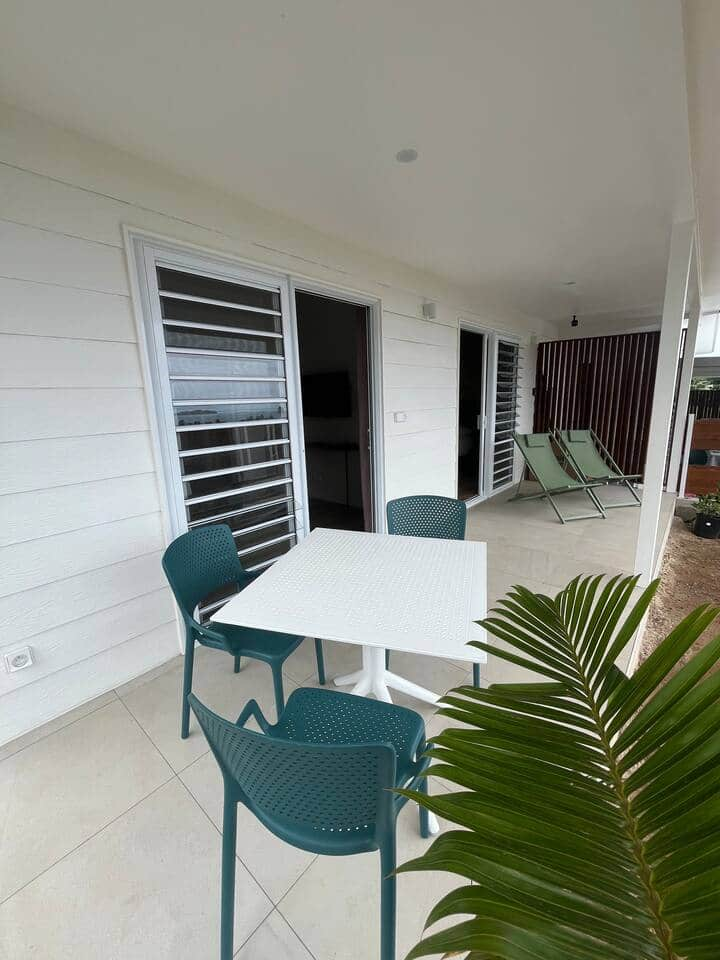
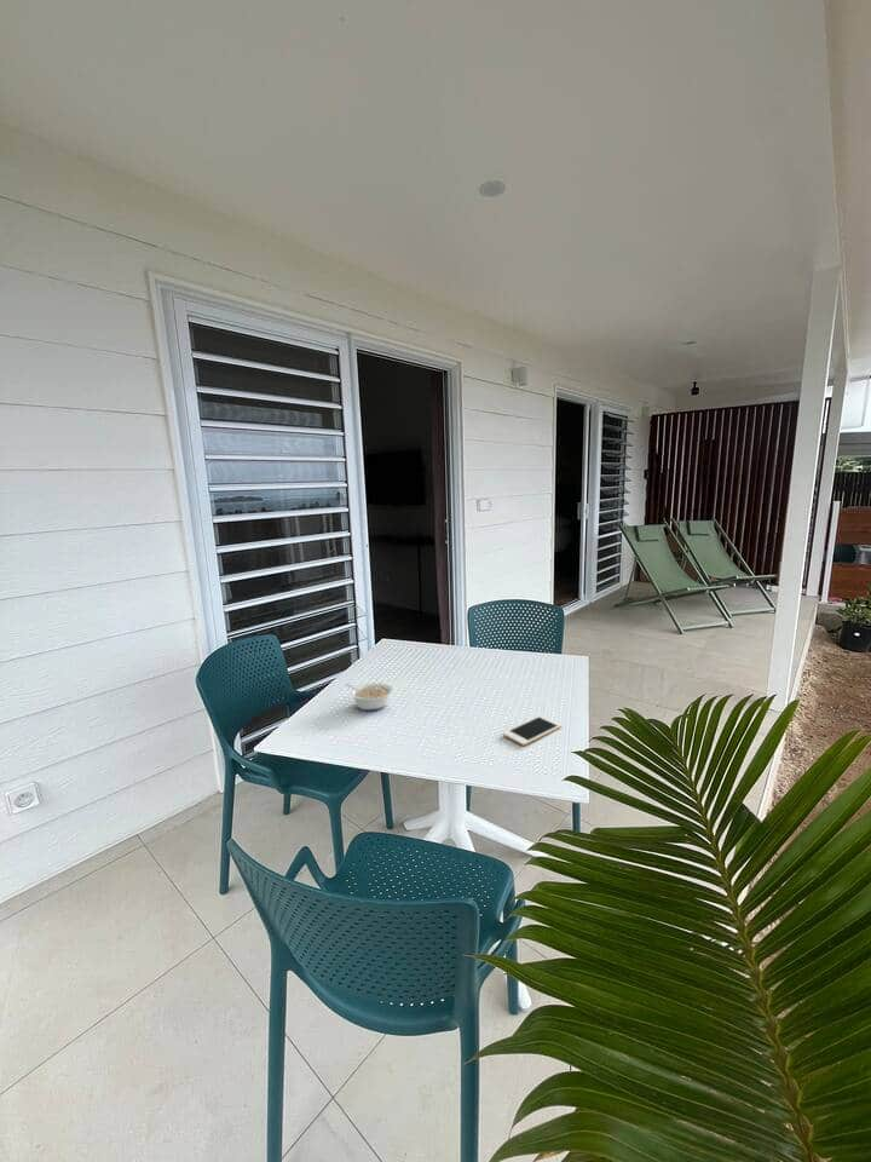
+ cell phone (532, 729)
+ legume (370, 696)
